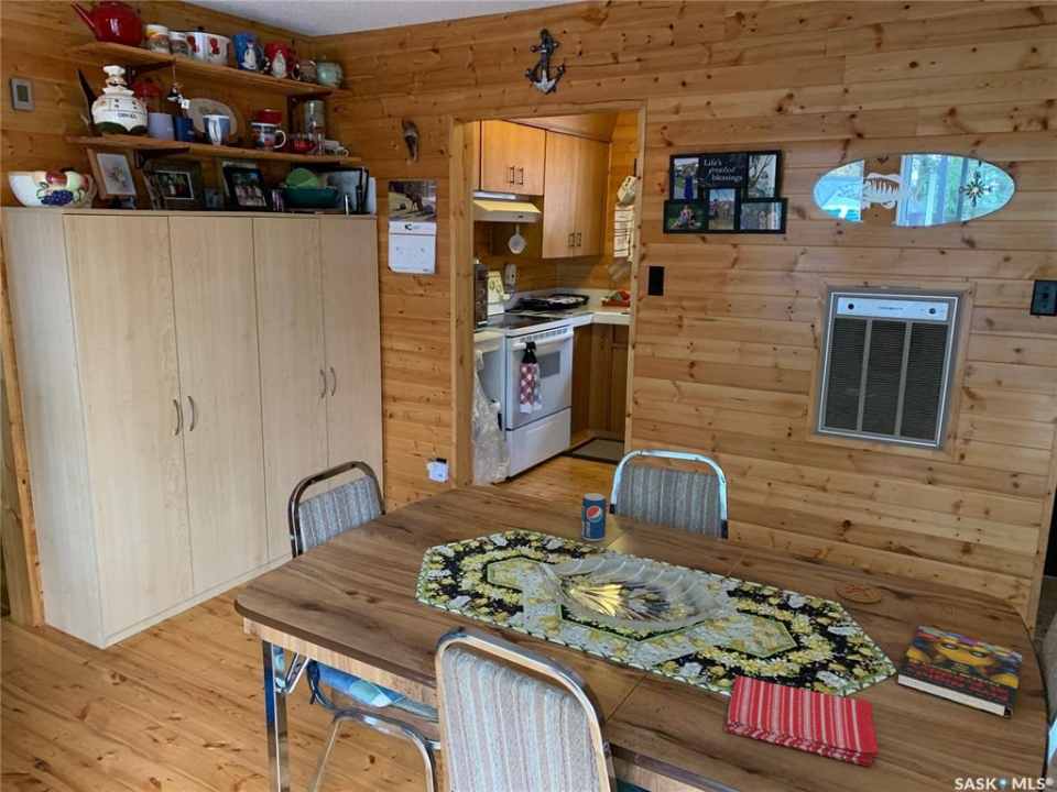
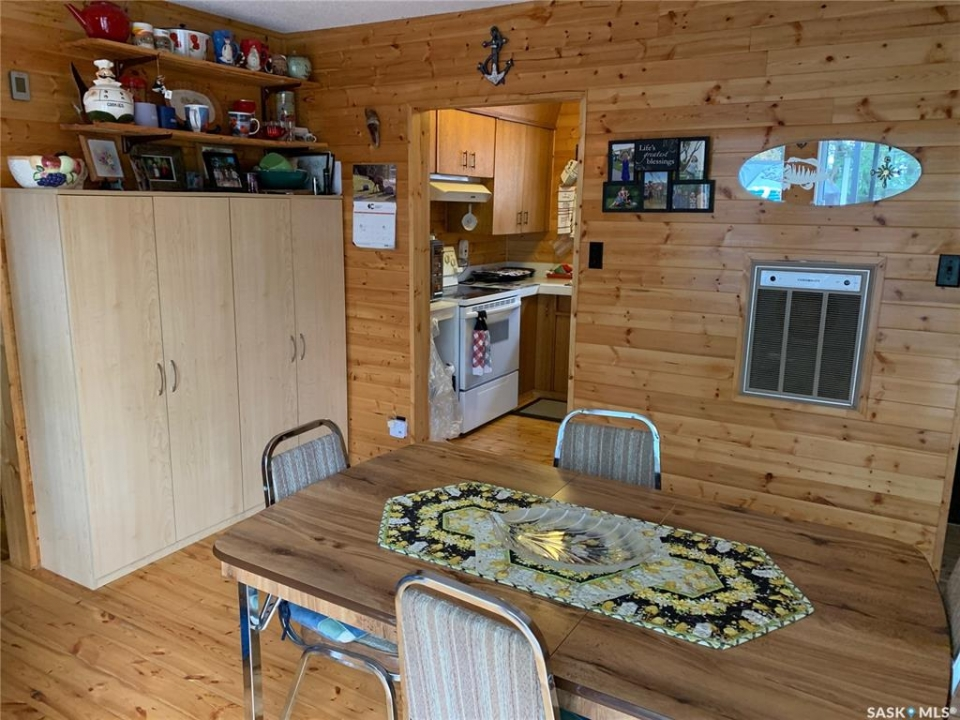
- dish towel (800, 715)
- book (961, 667)
- coaster (858, 592)
- beverage can (593, 517)
